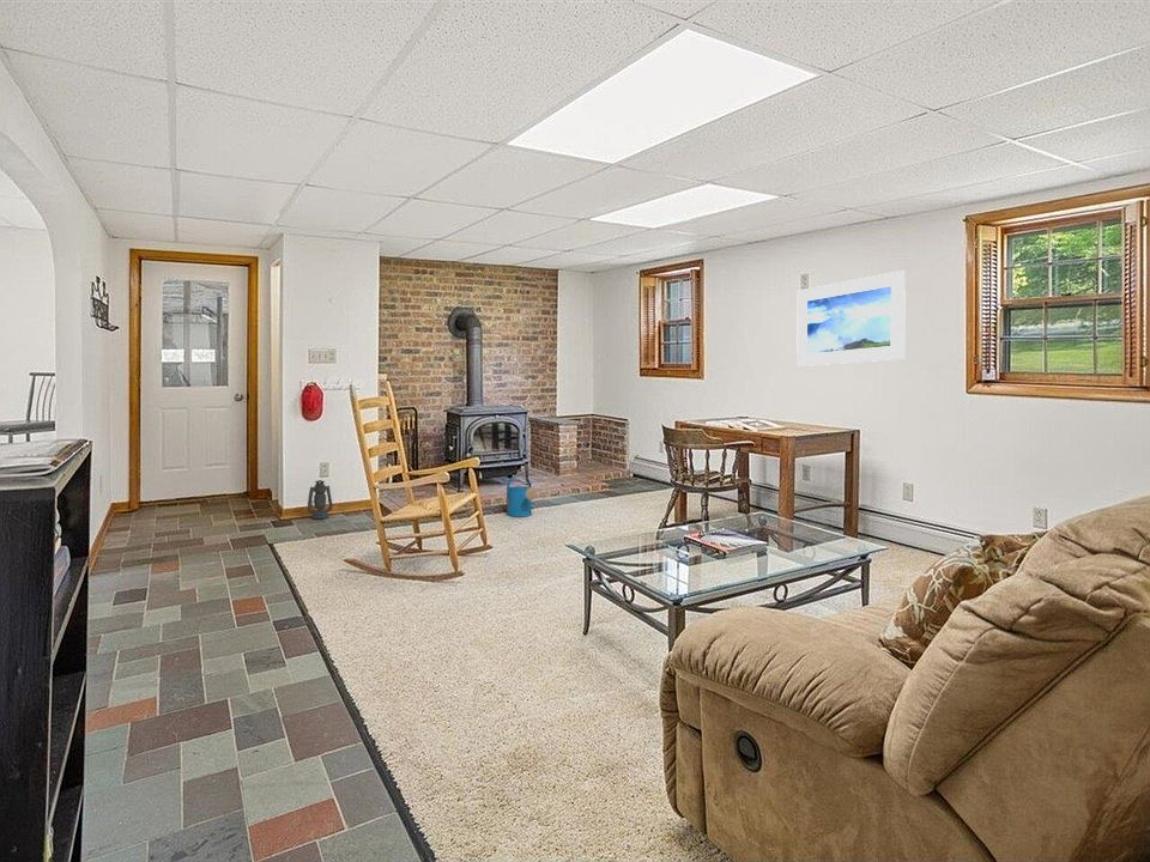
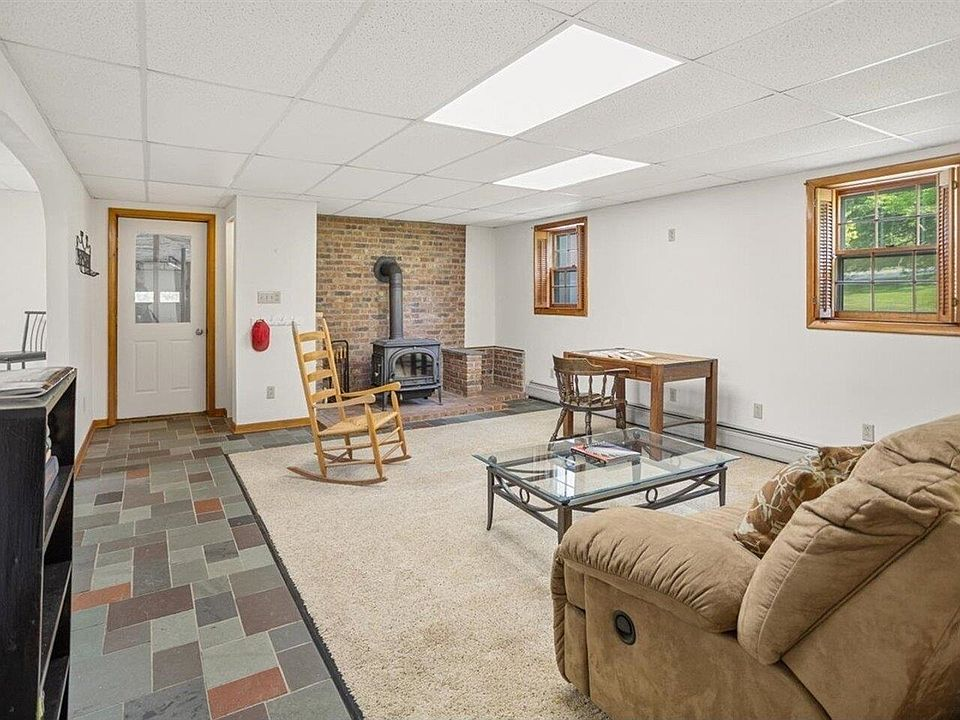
- lantern (319, 498)
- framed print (847, 322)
- watering can (522, 496)
